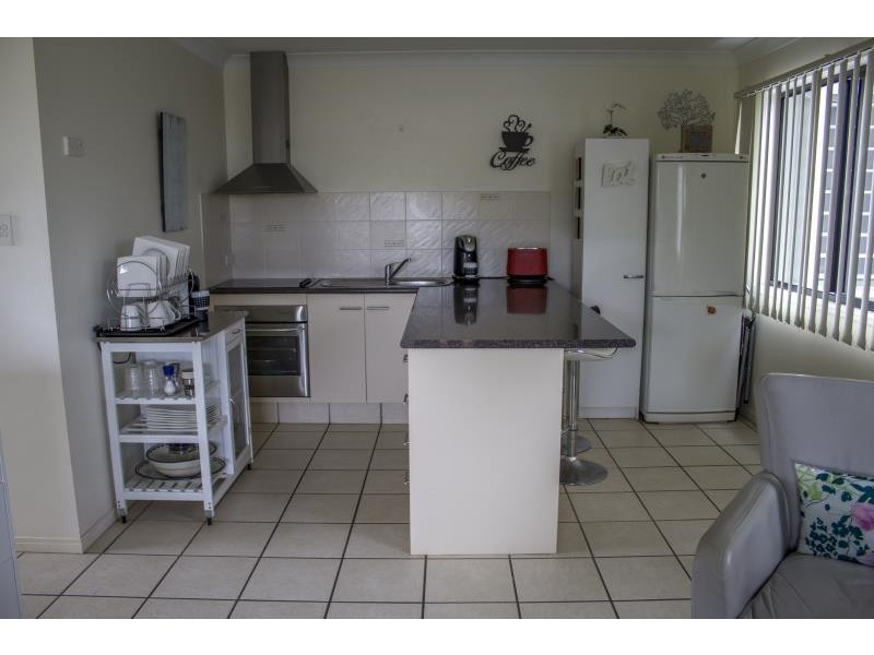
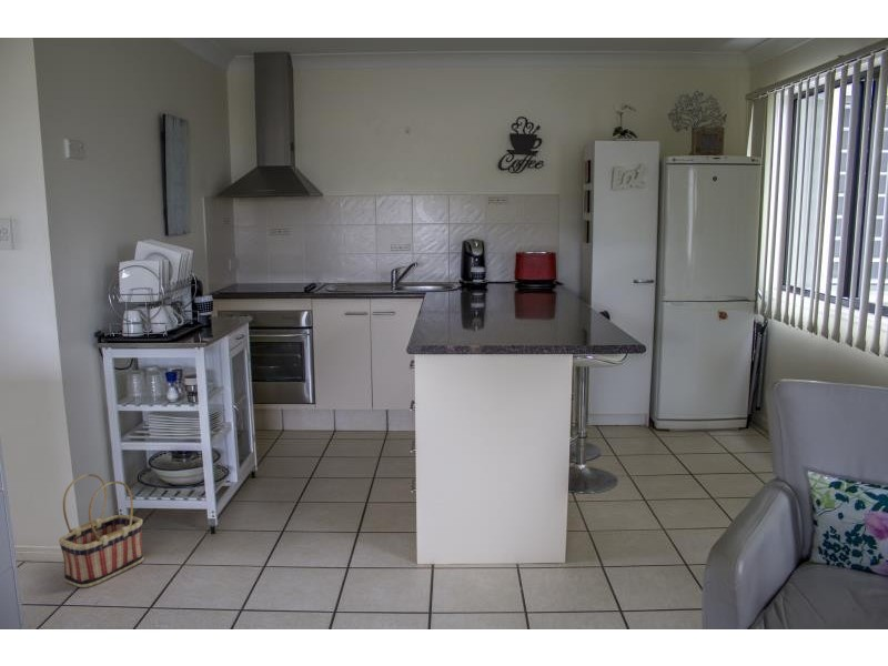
+ basket (101, 524)
